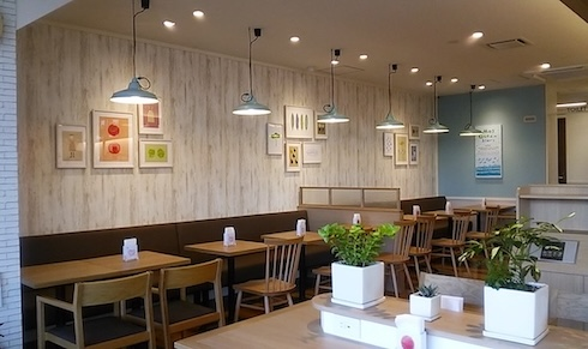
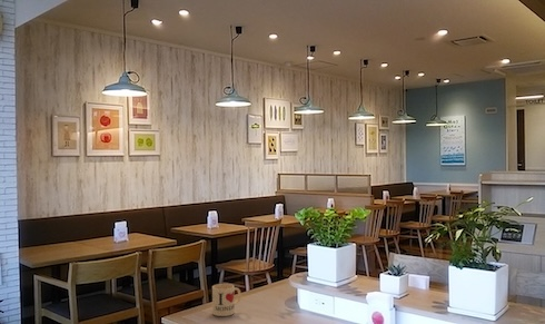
+ mug (227, 298)
